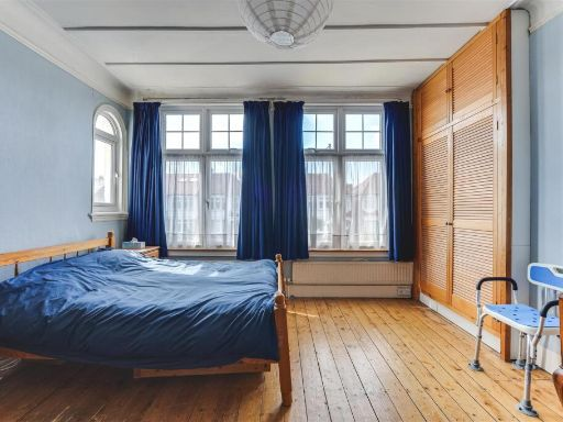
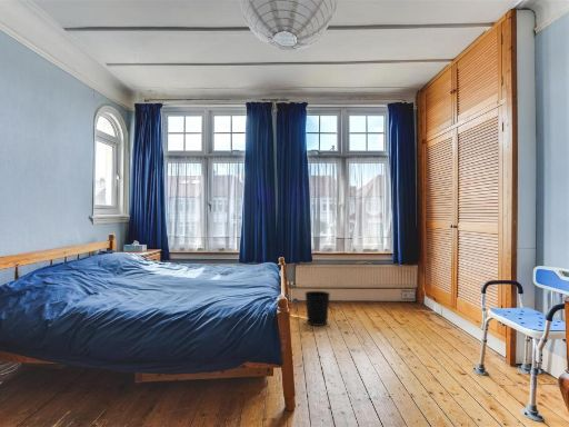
+ wastebasket (317, 308)
